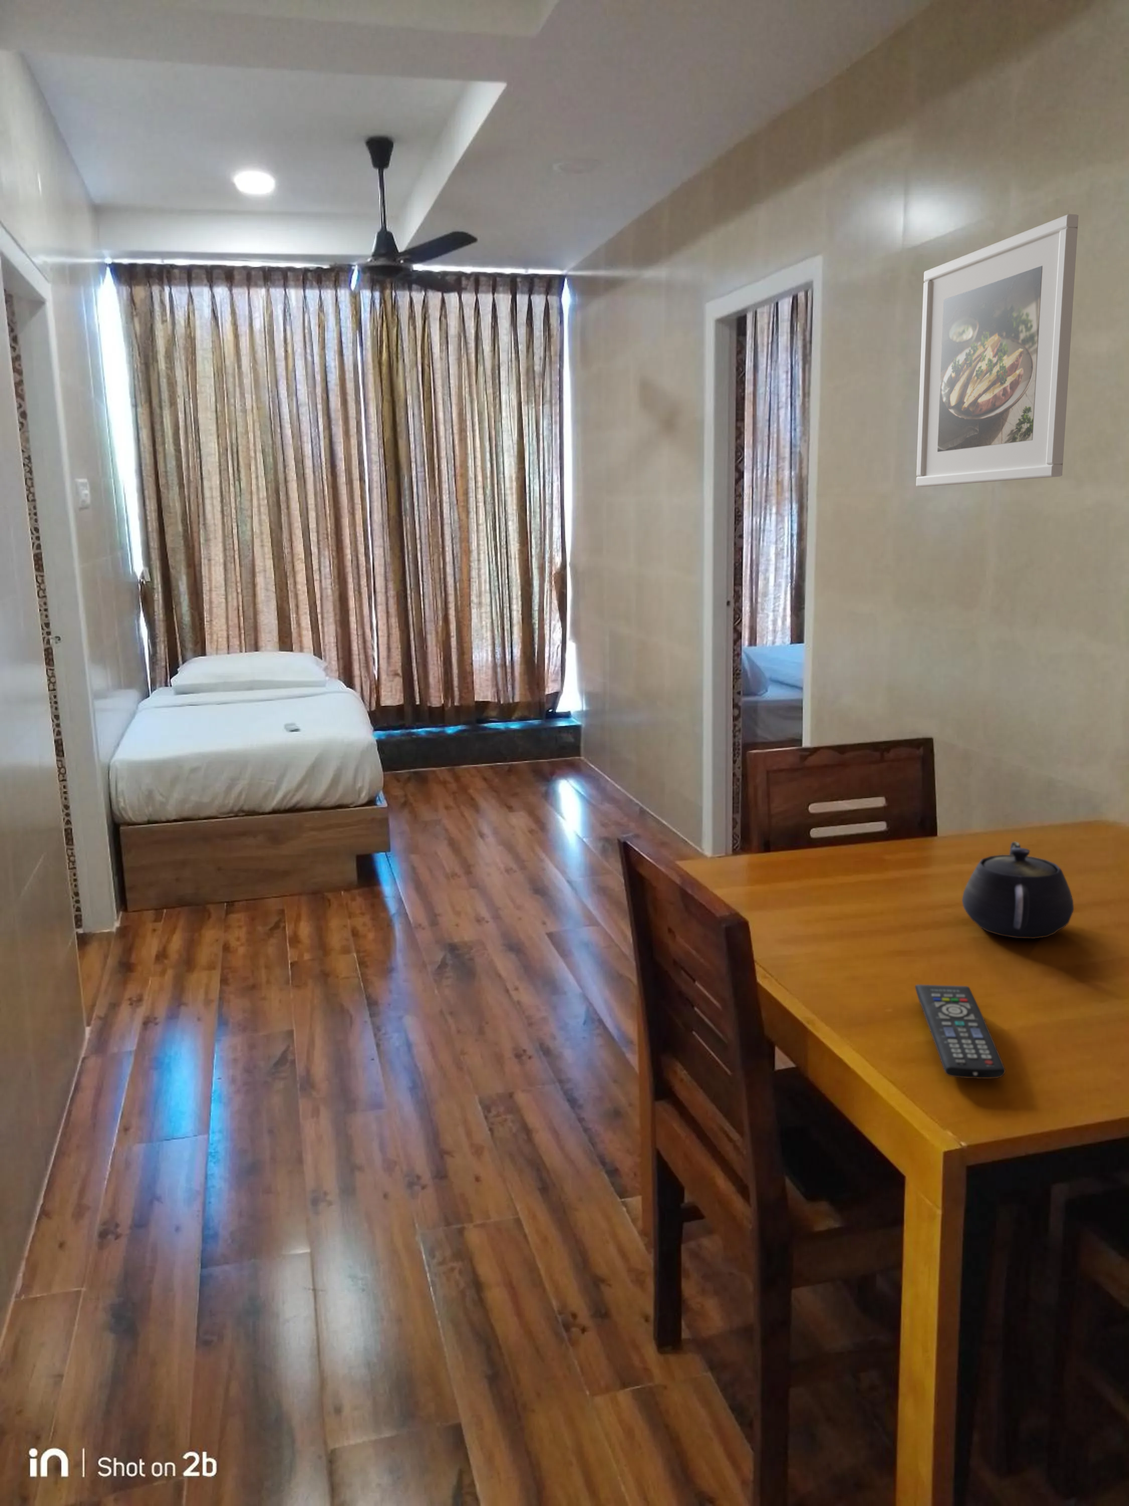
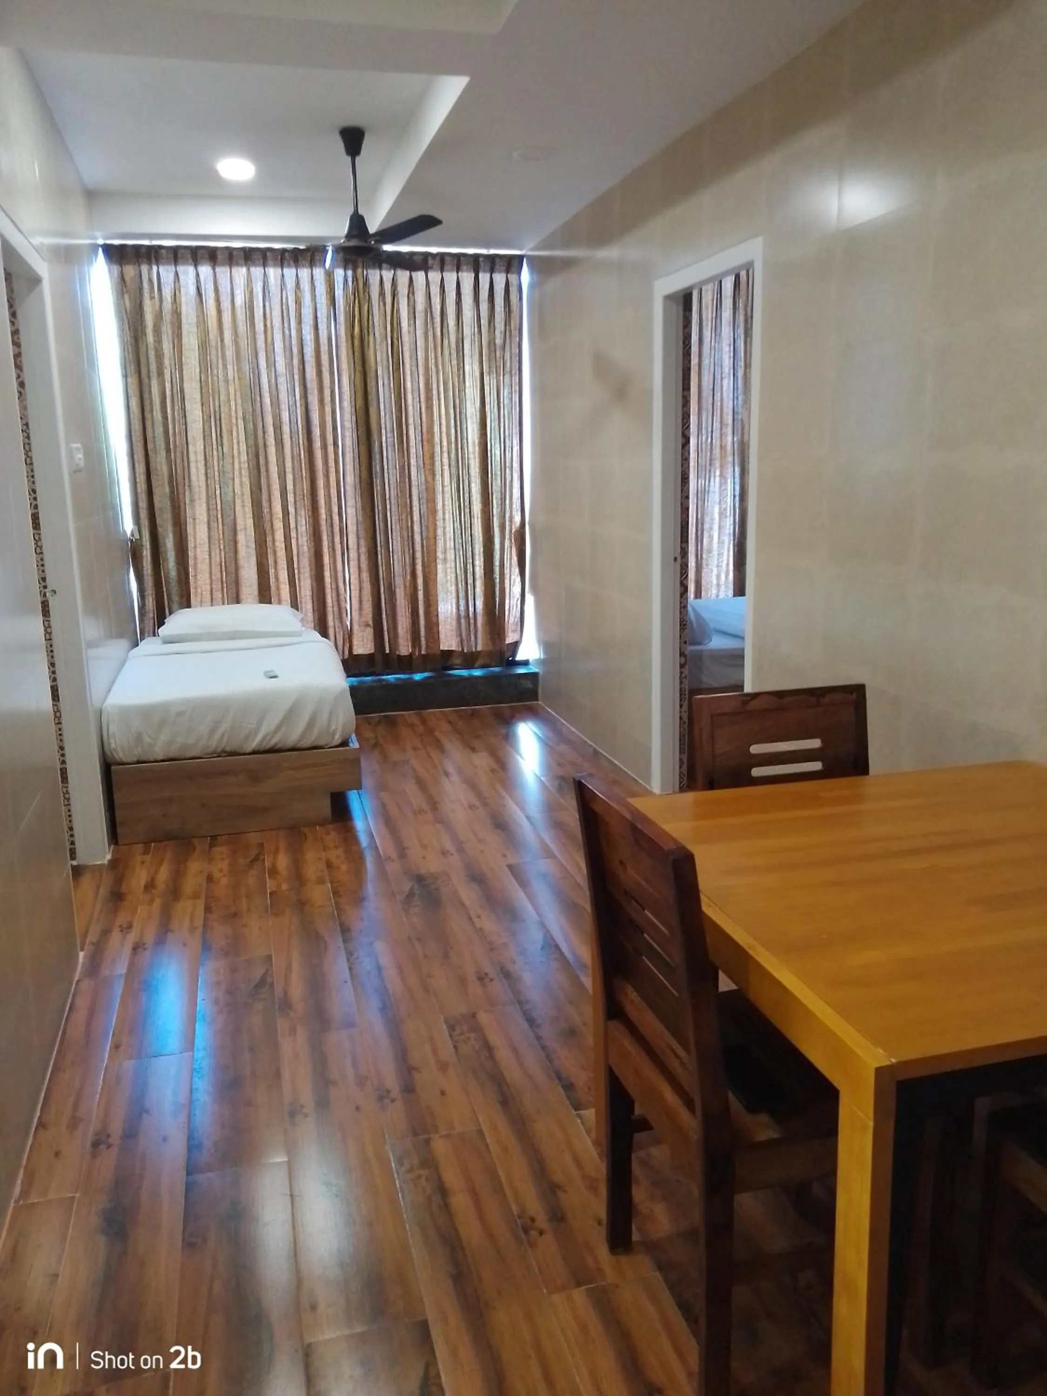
- teapot (1018, 887)
- remote control (956, 1026)
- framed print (988, 366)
